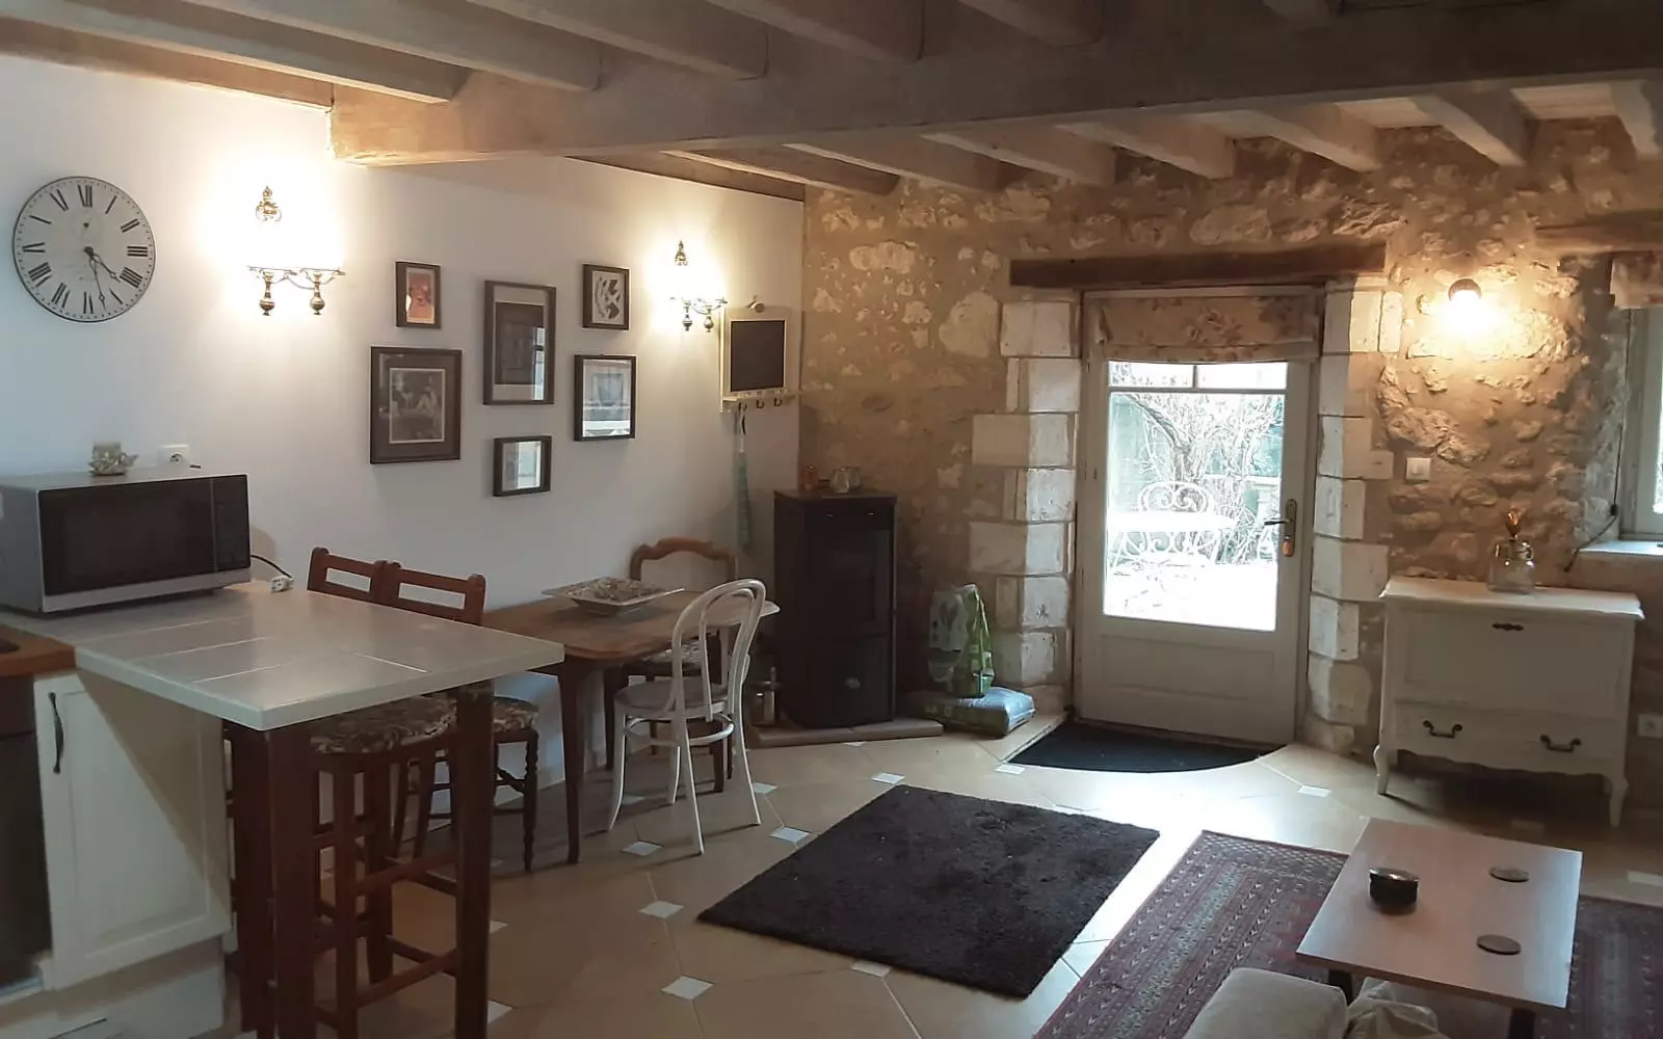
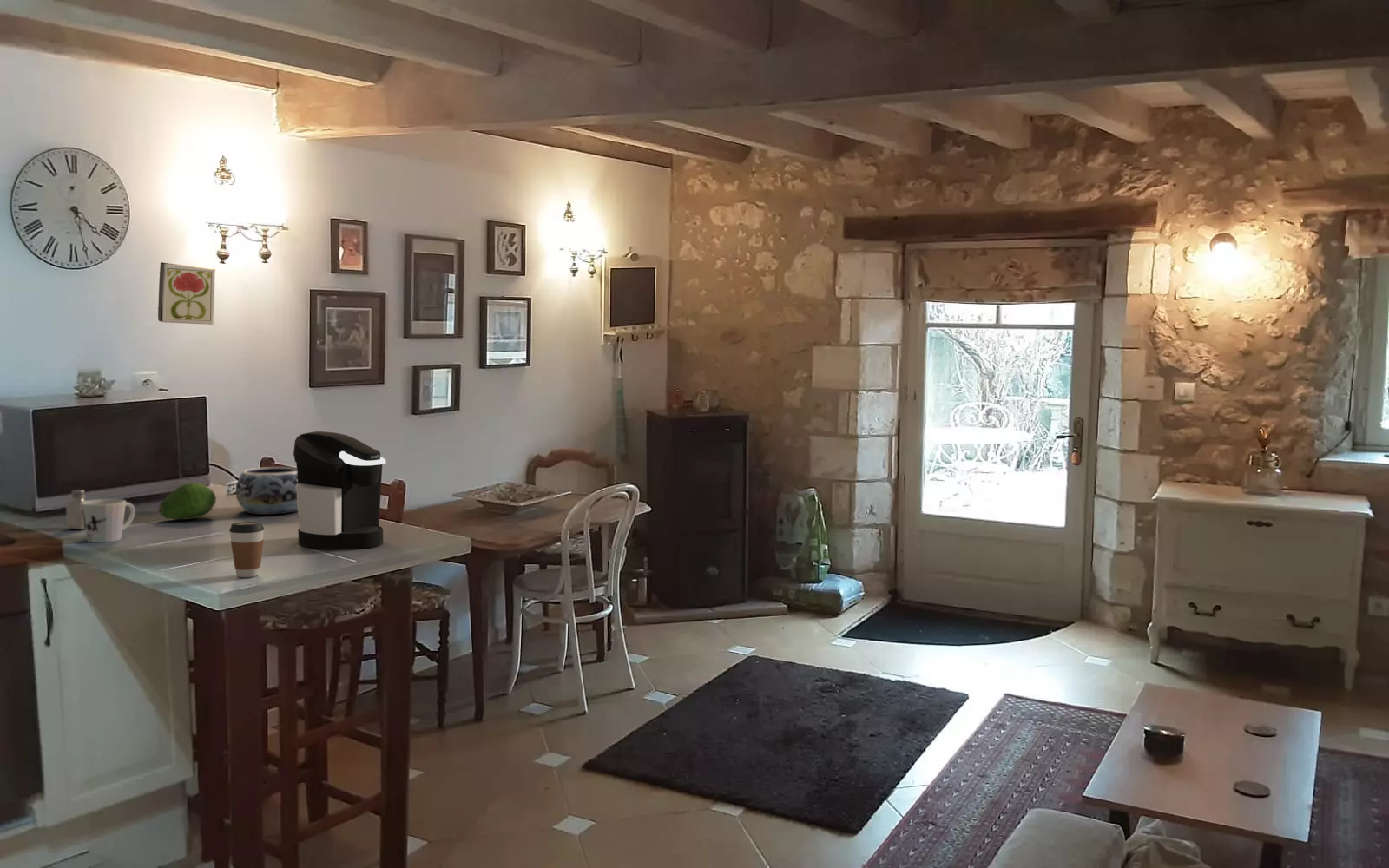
+ mug (110, 520)
+ saltshaker (78, 509)
+ coffee cup (247, 549)
+ decorative tile (187, 293)
+ coffee maker (343, 488)
+ fruit (187, 501)
+ decorative bowl (273, 490)
